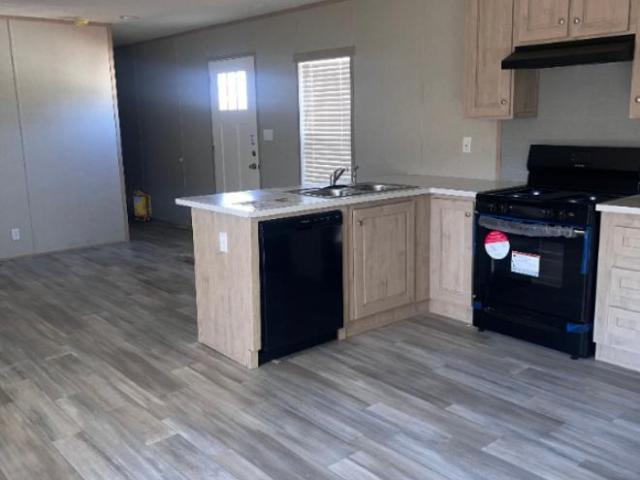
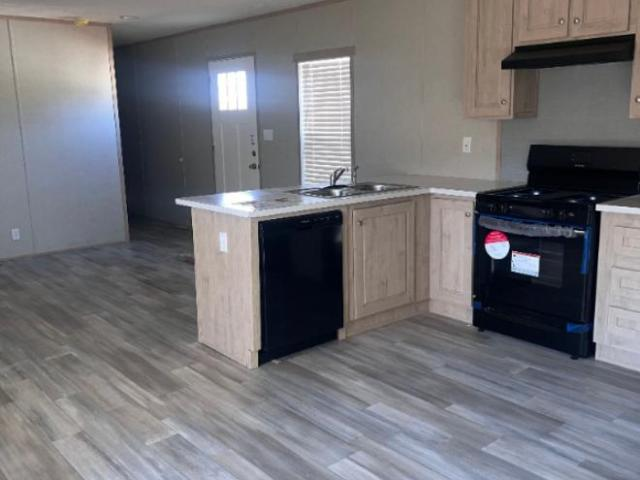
- trash can (143, 204)
